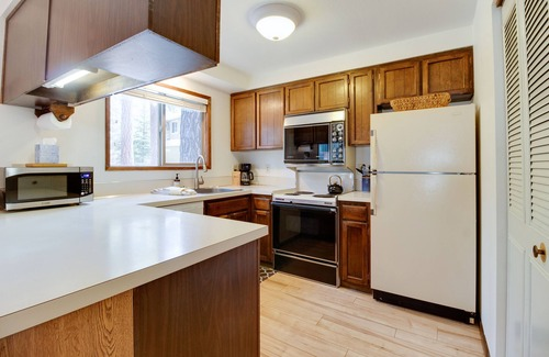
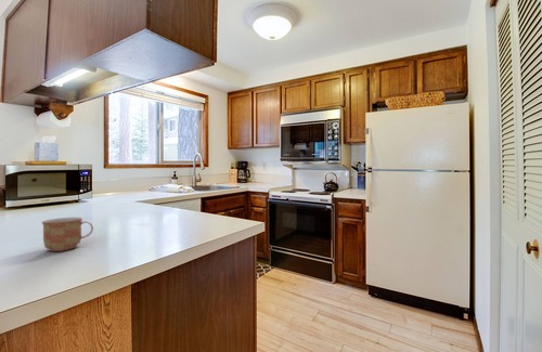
+ mug (68, 233)
